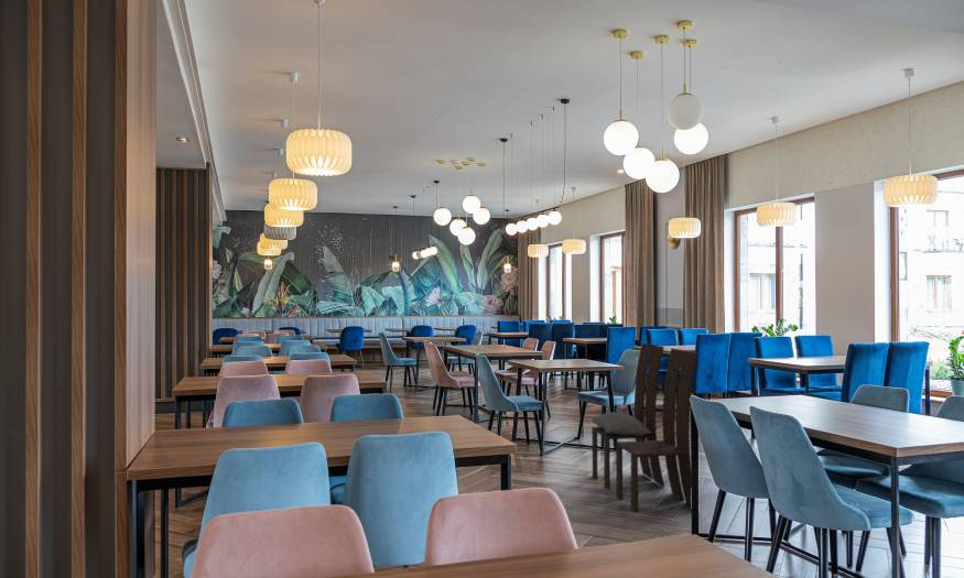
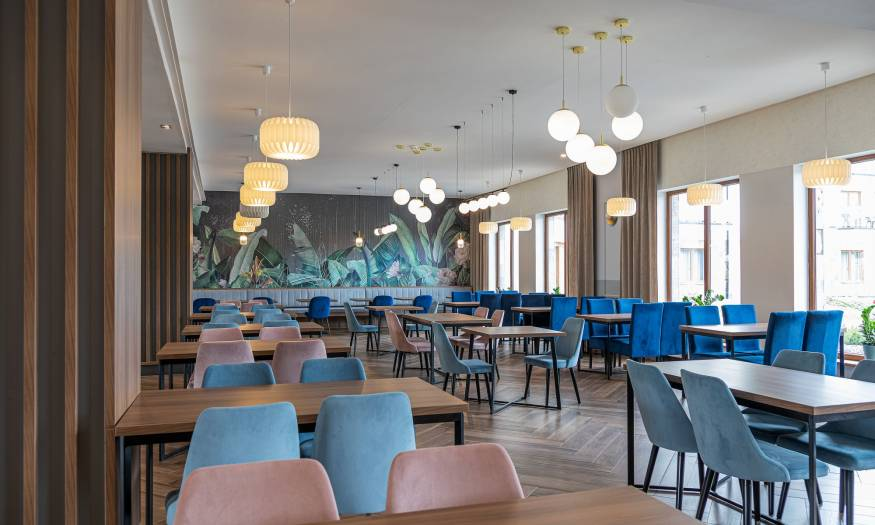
- dining chair (639, 418)
